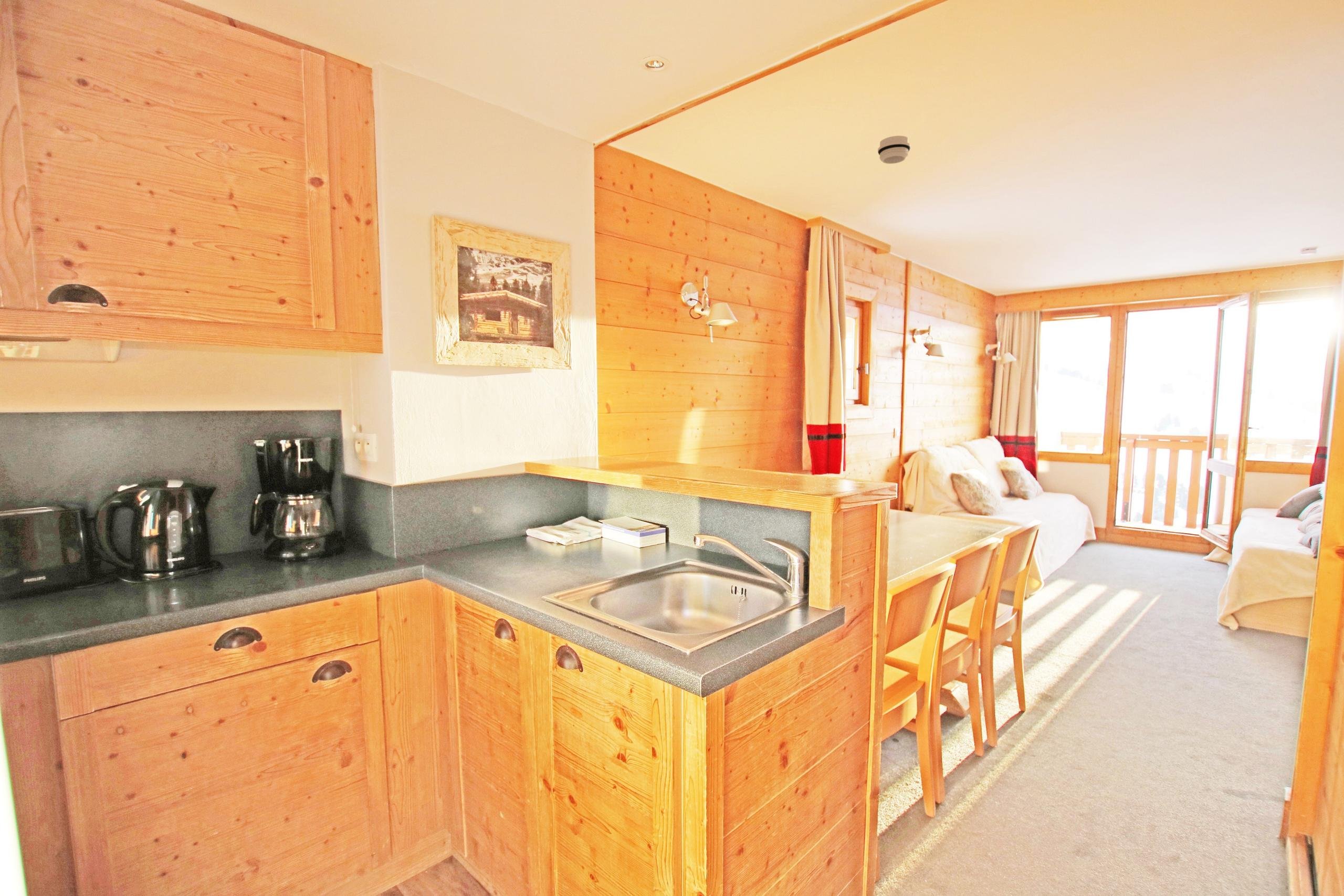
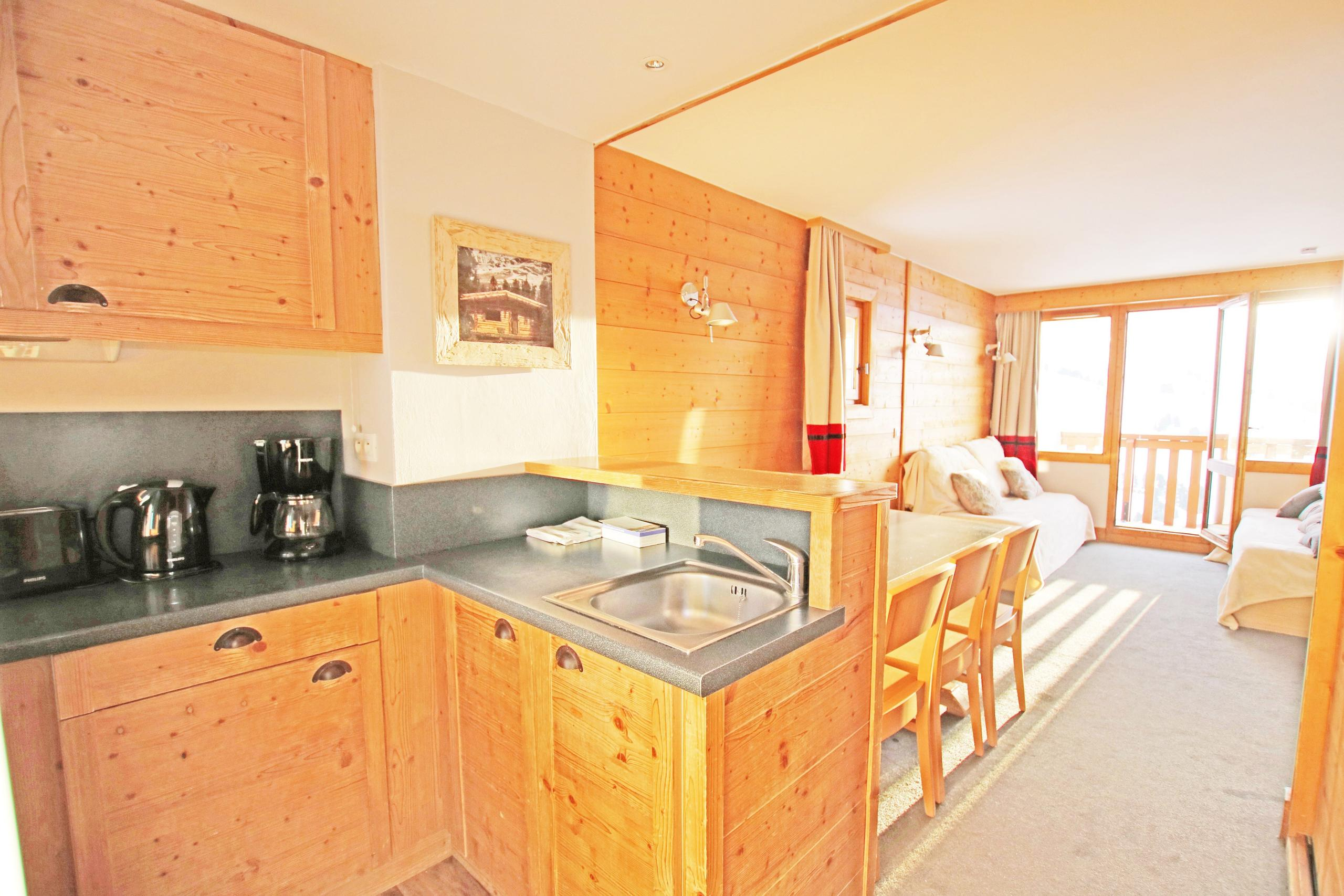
- smoke detector (894, 150)
